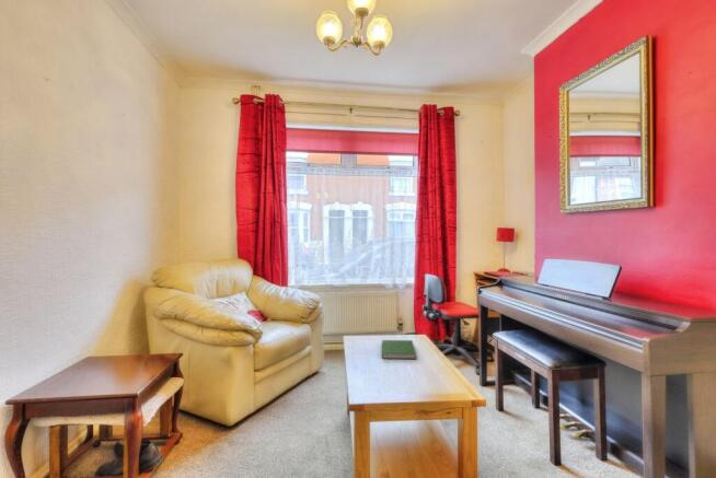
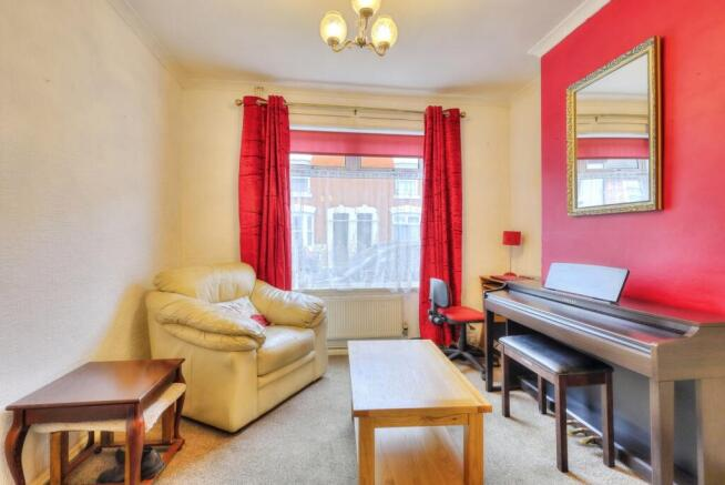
- hardcover book (397, 348)
